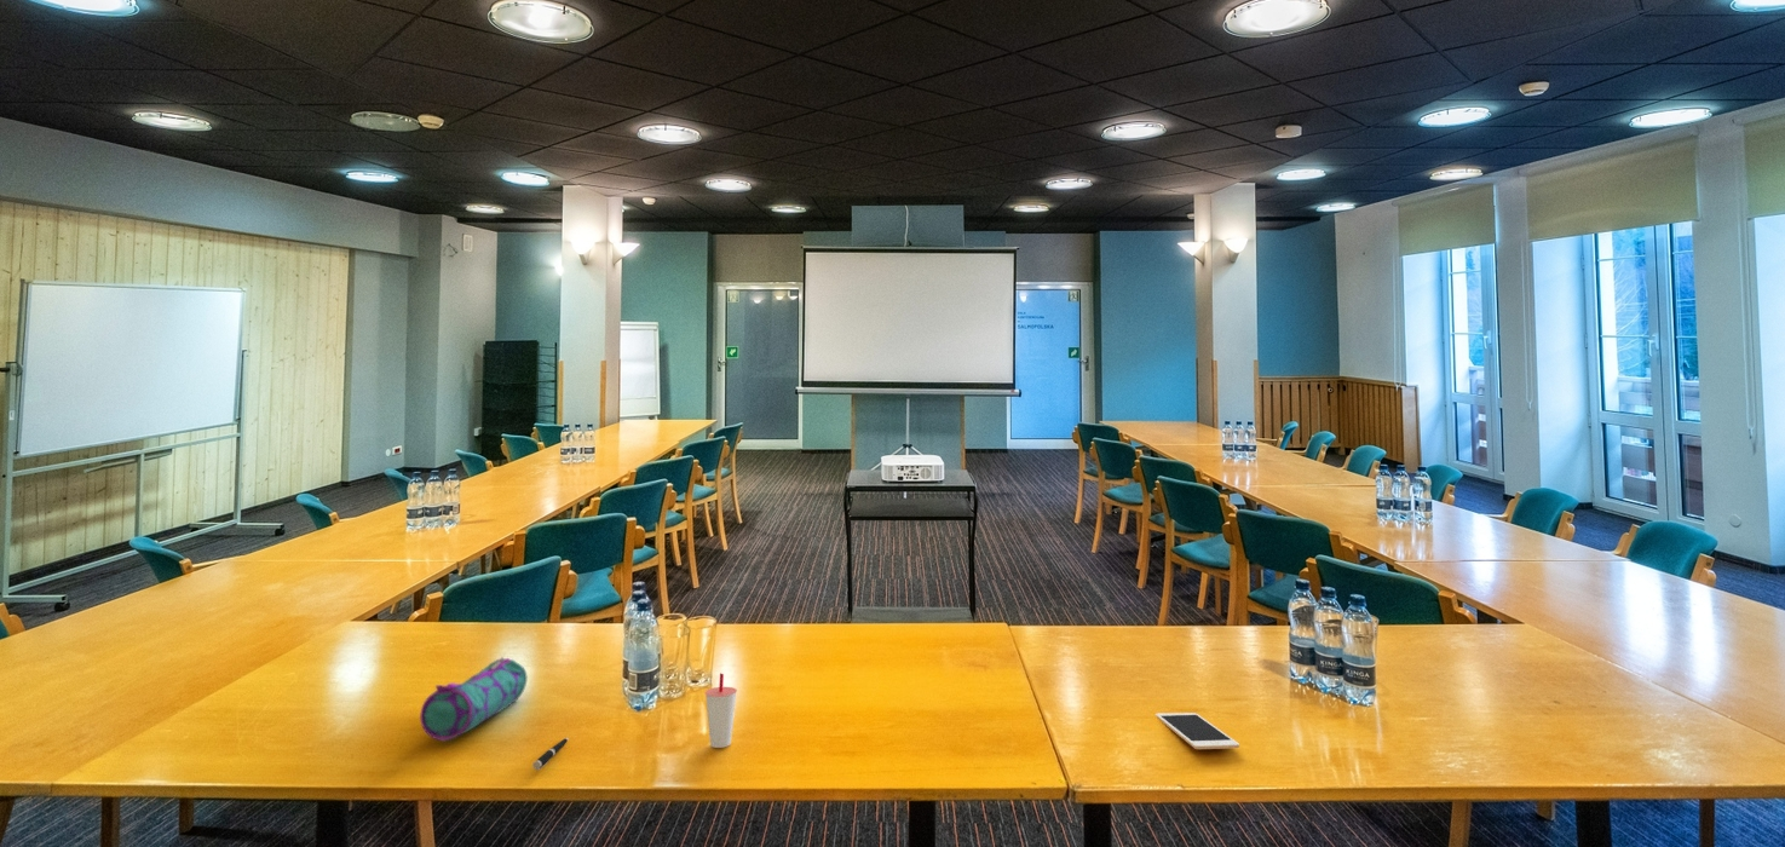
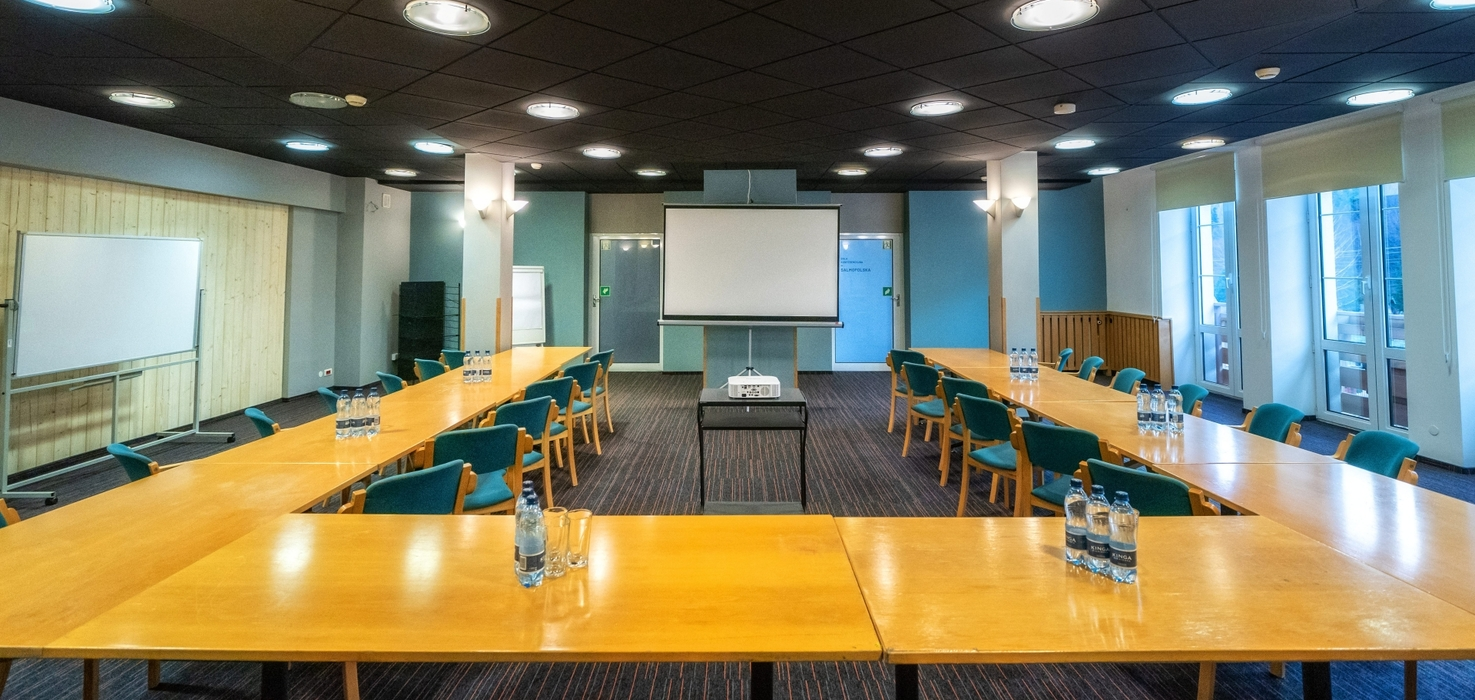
- cup (720, 708)
- pencil case (477, 695)
- cell phone (1194, 730)
- pen (553, 749)
